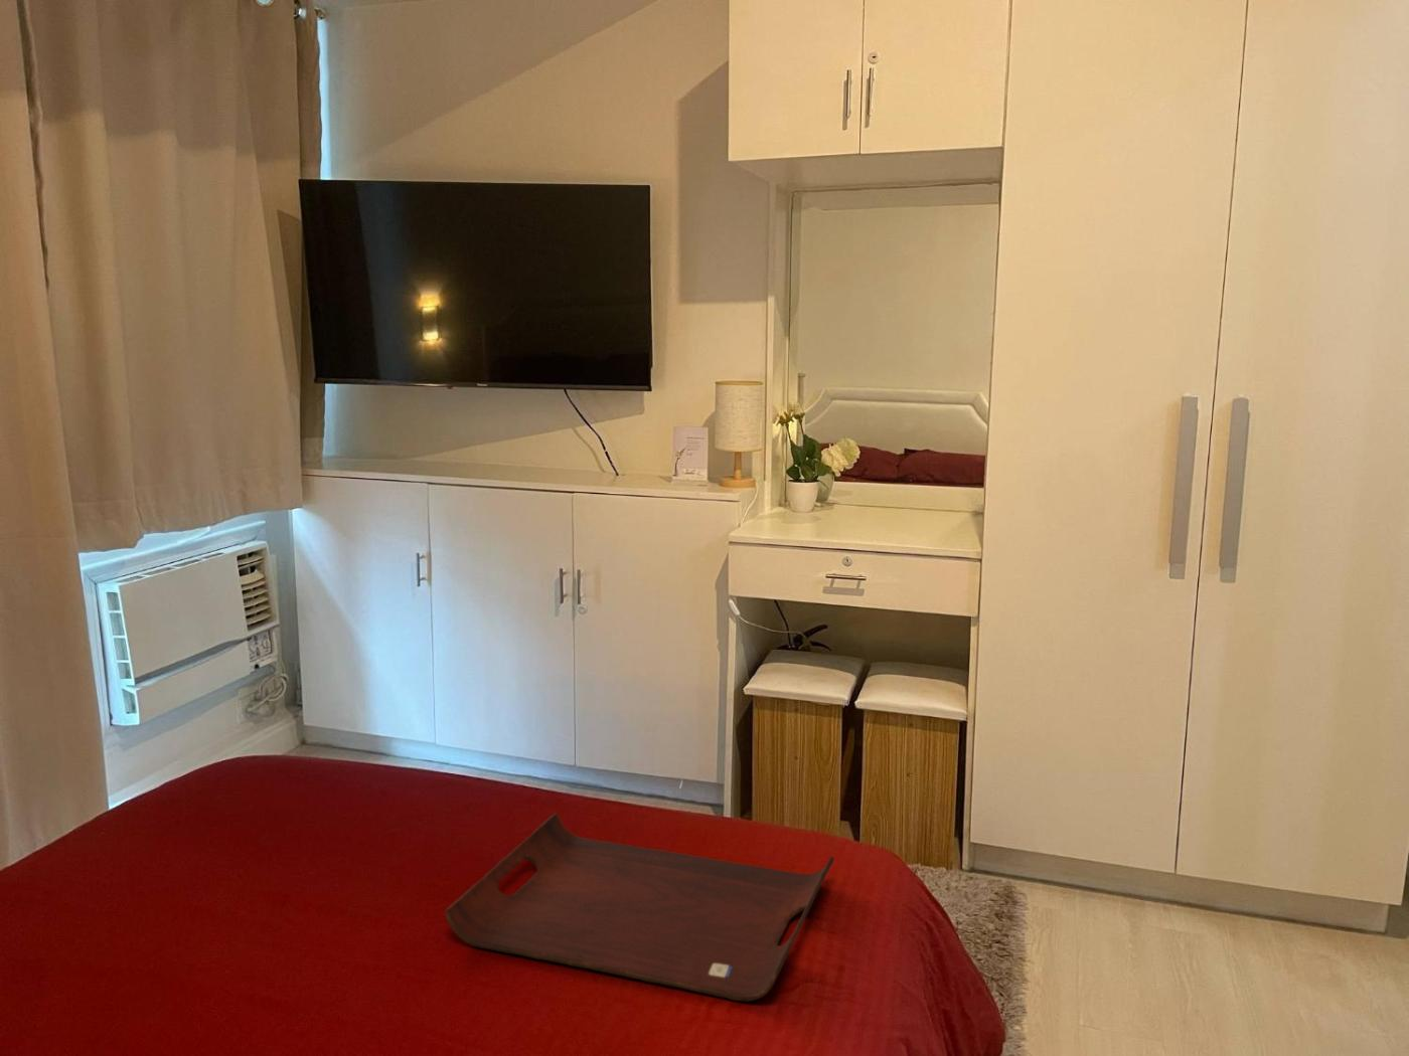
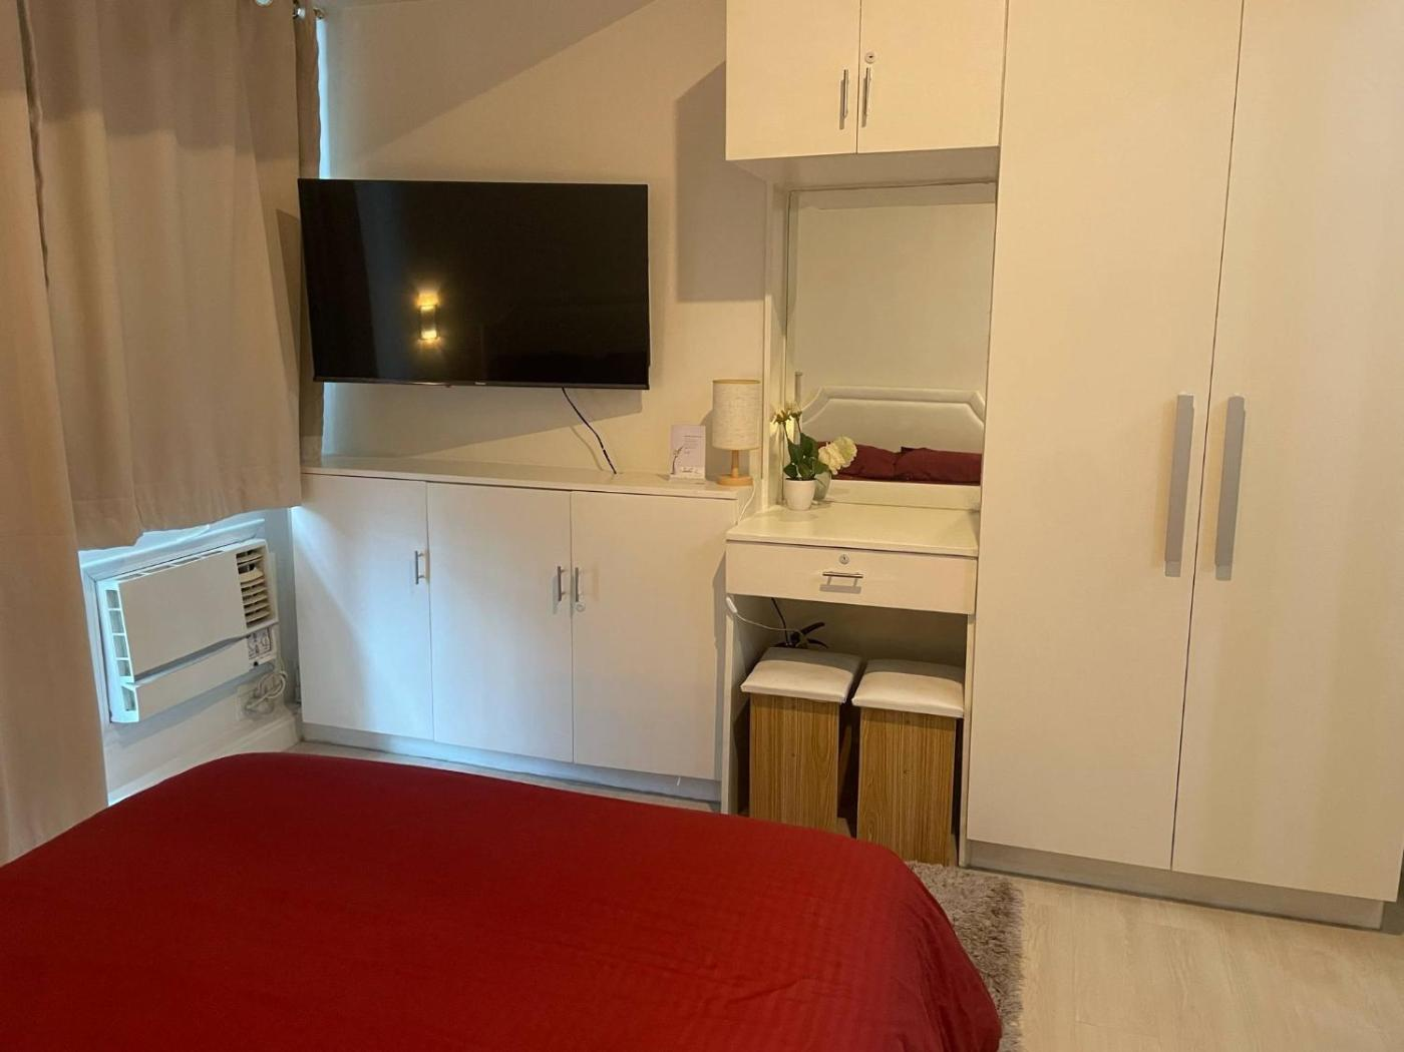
- serving tray (649, 896)
